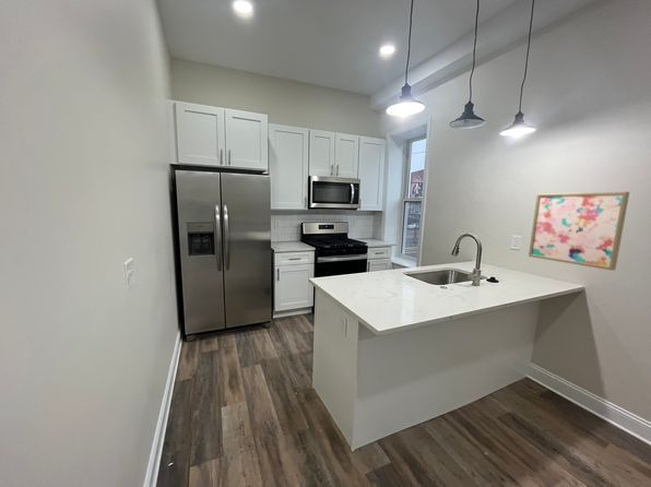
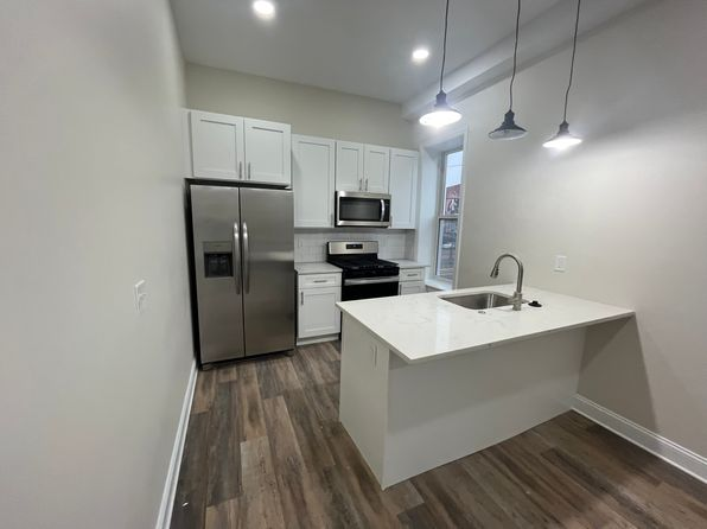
- wall art (572, 228)
